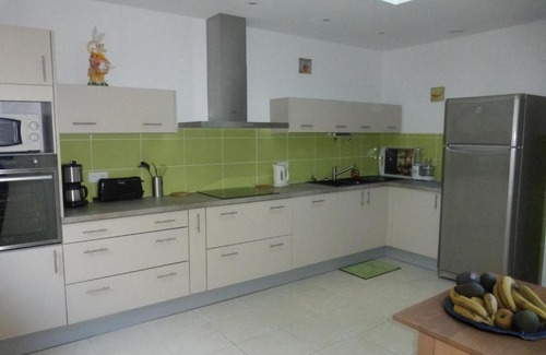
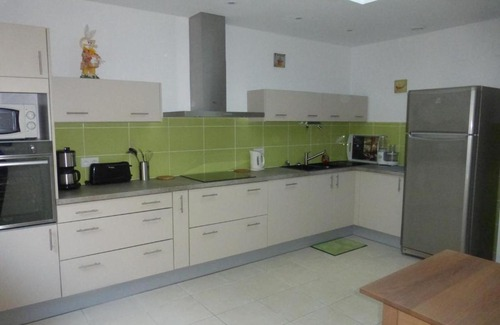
- fruit bowl (498, 296)
